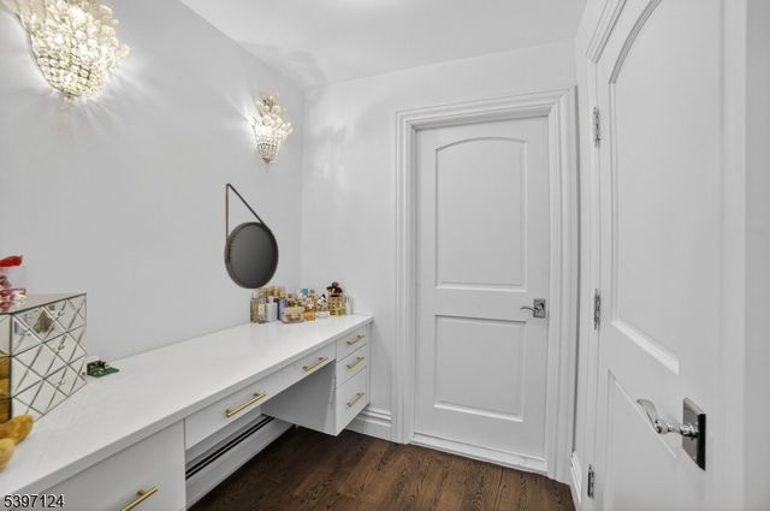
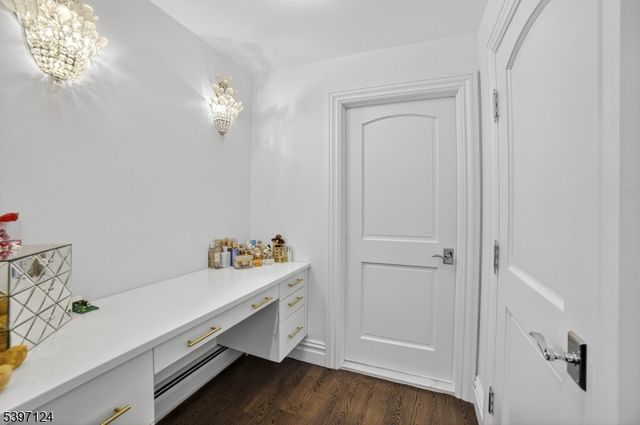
- home mirror (253, 239)
